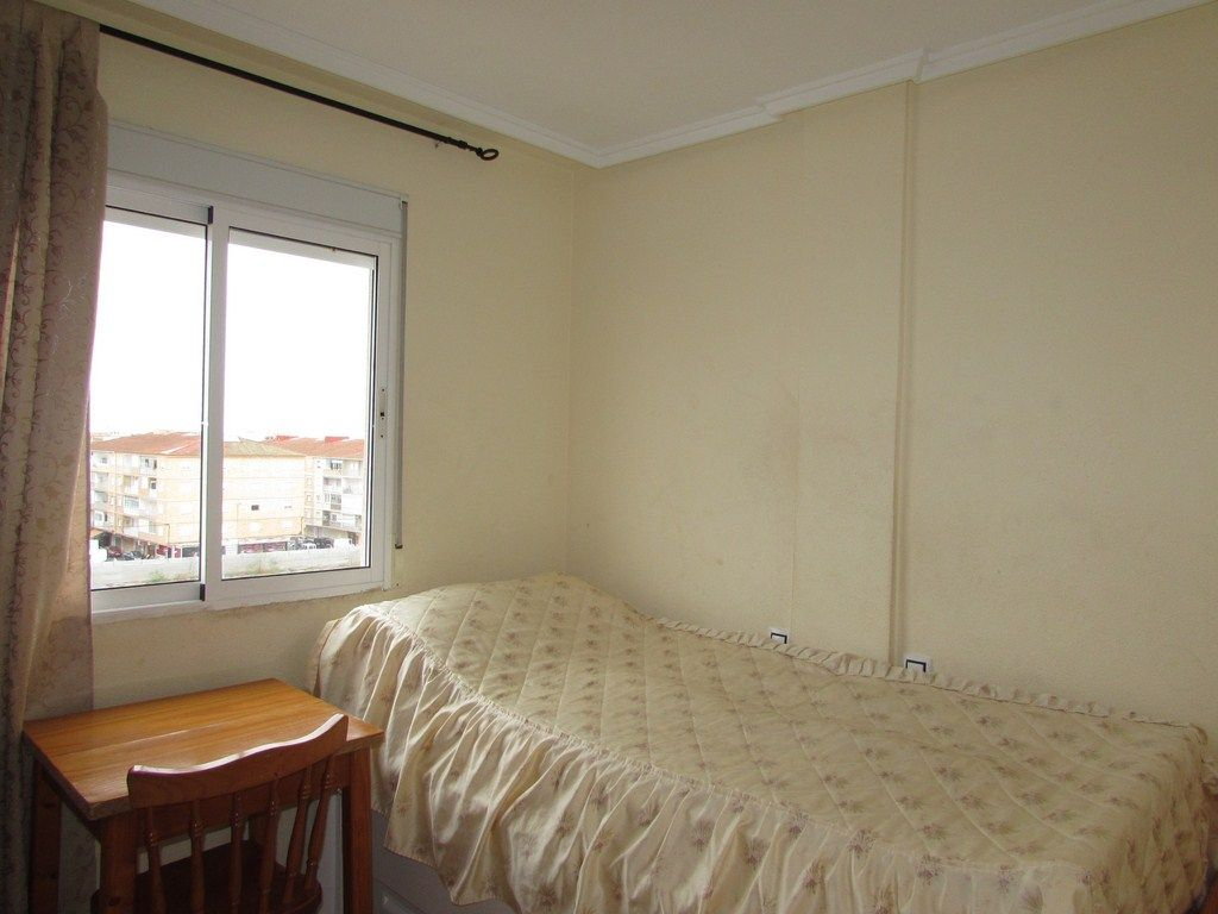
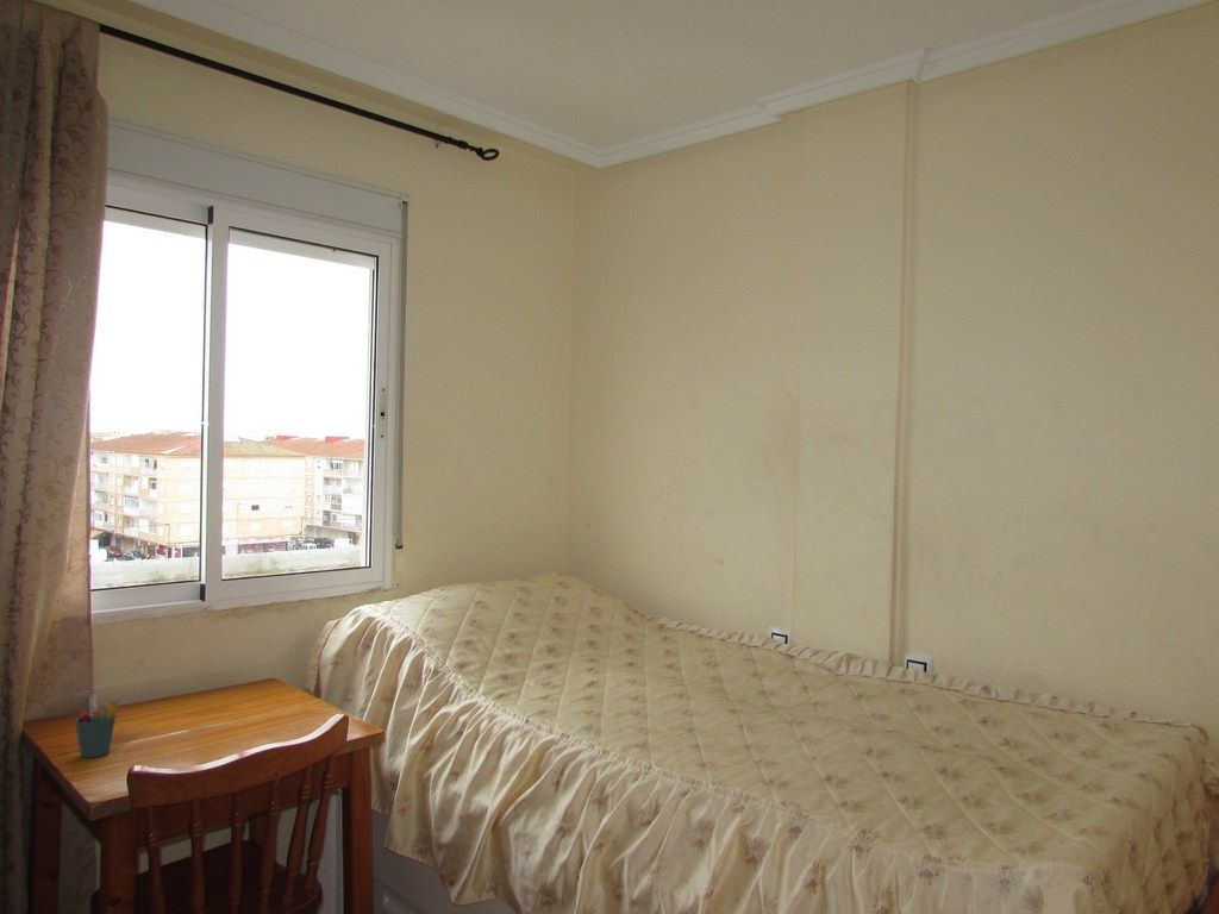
+ pen holder (95, 725)
